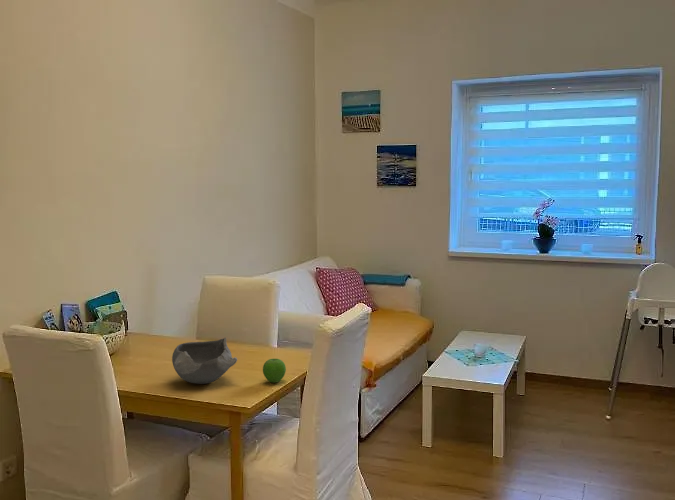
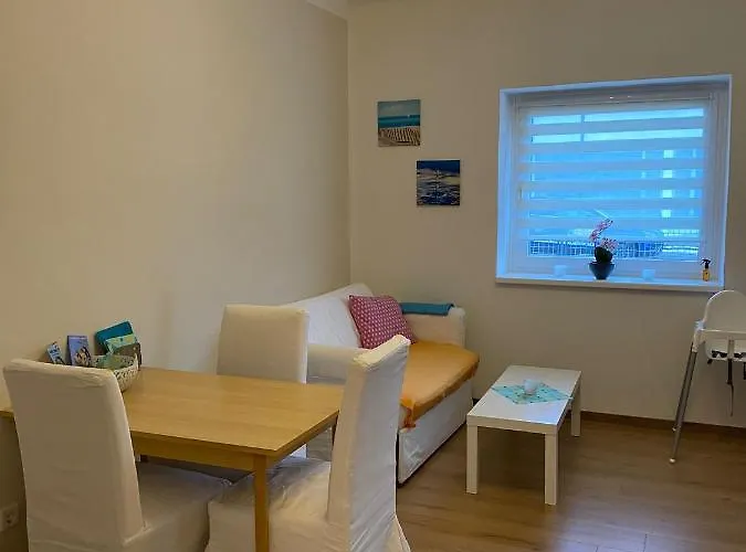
- fruit (274, 370)
- bowl (200, 359)
